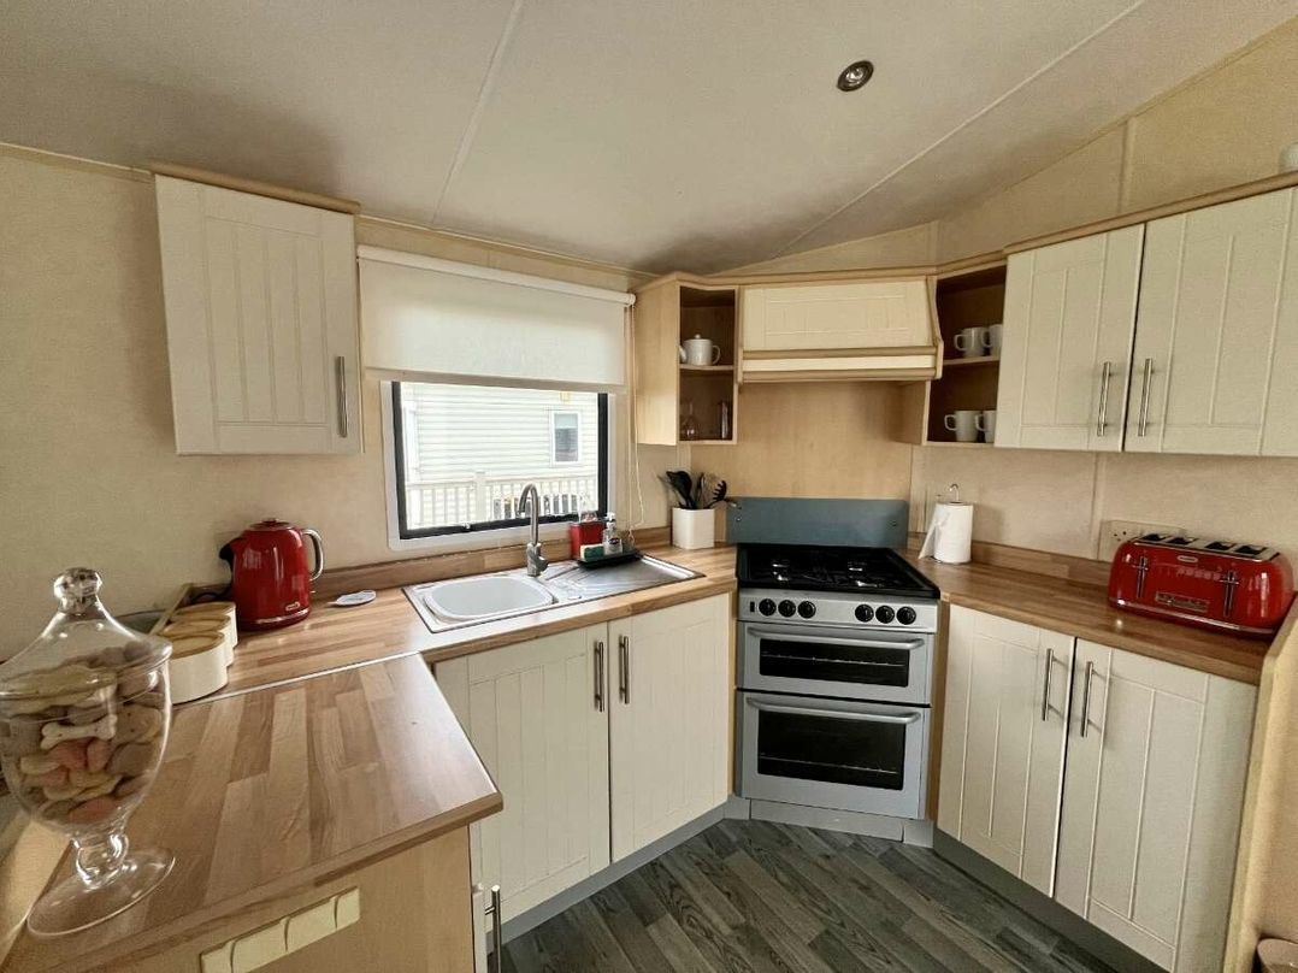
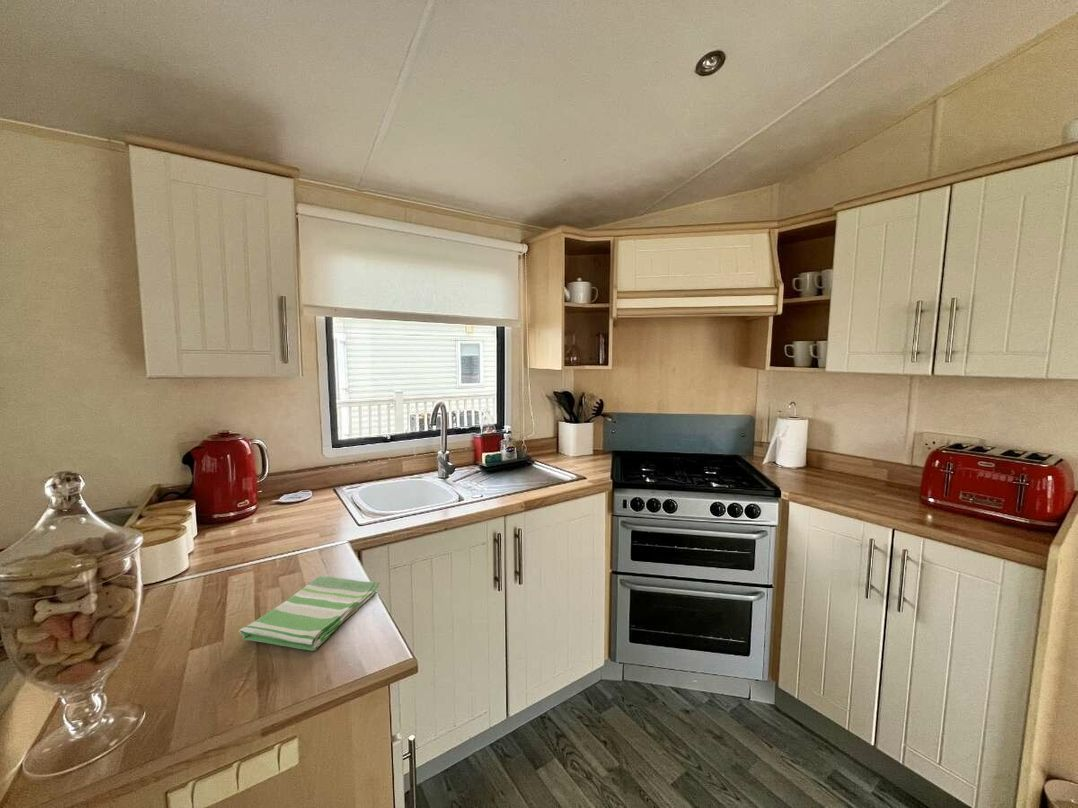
+ dish towel (316, 607)
